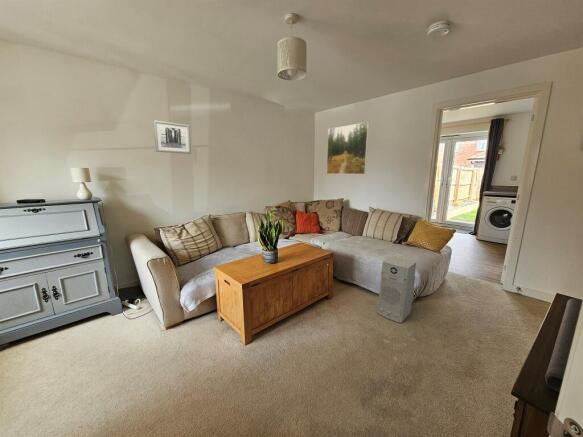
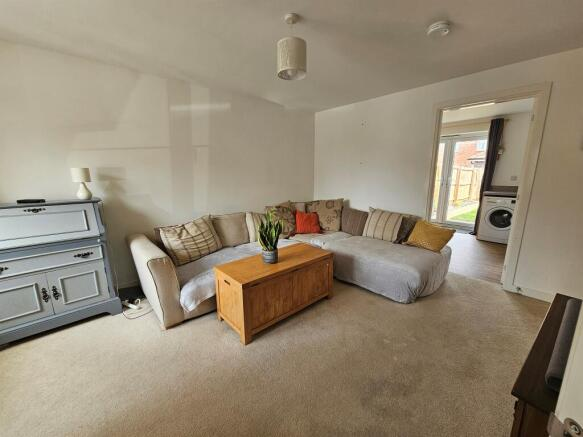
- wall art (173, 138)
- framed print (346, 150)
- air purifier (396, 287)
